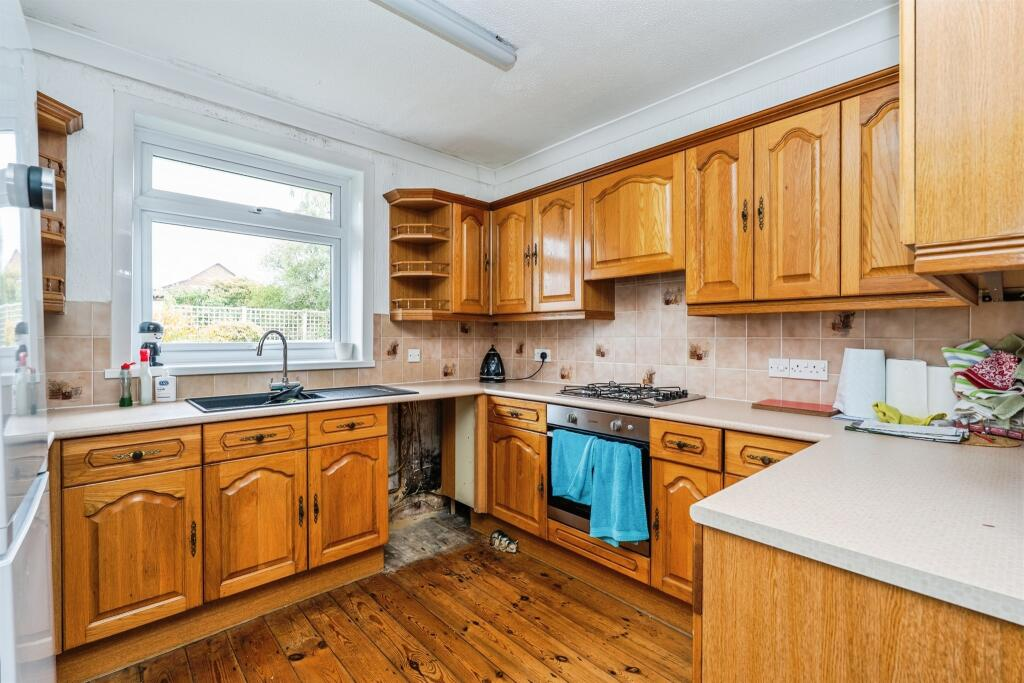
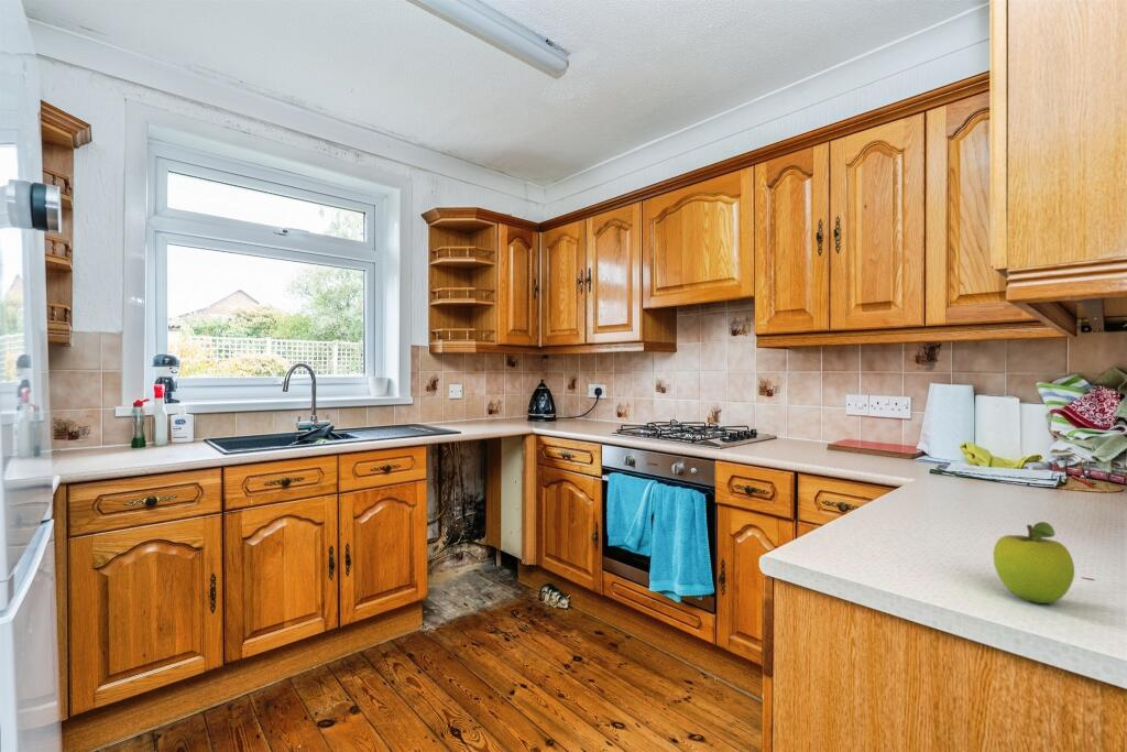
+ fruit (1035, 560)
